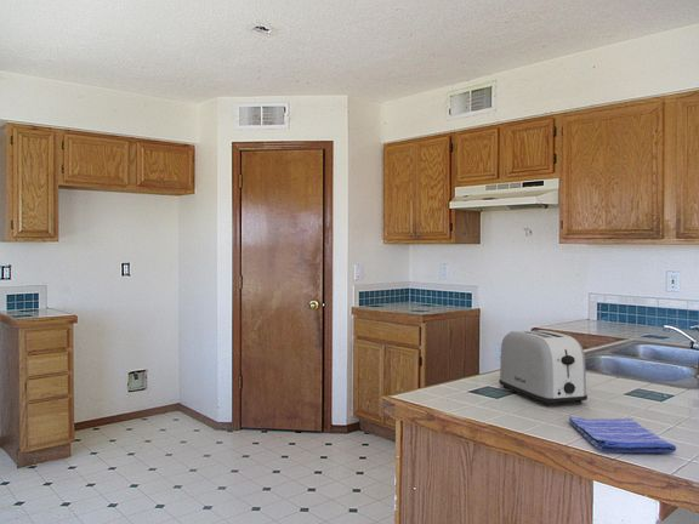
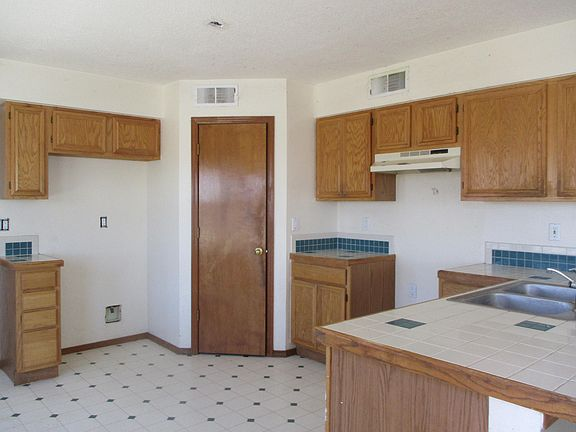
- dish towel (618, 432)
- toaster (541, 364)
